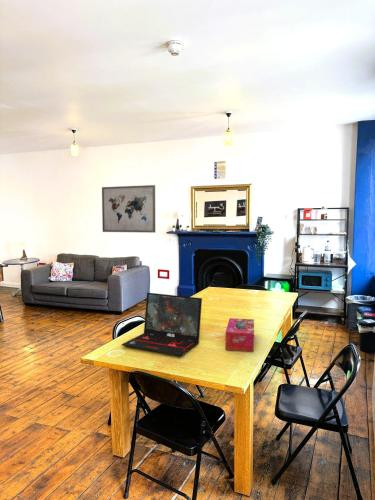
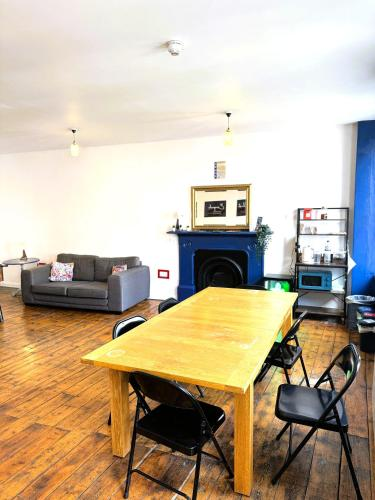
- wall art (128, 209)
- laptop (162, 322)
- tissue box (240, 333)
